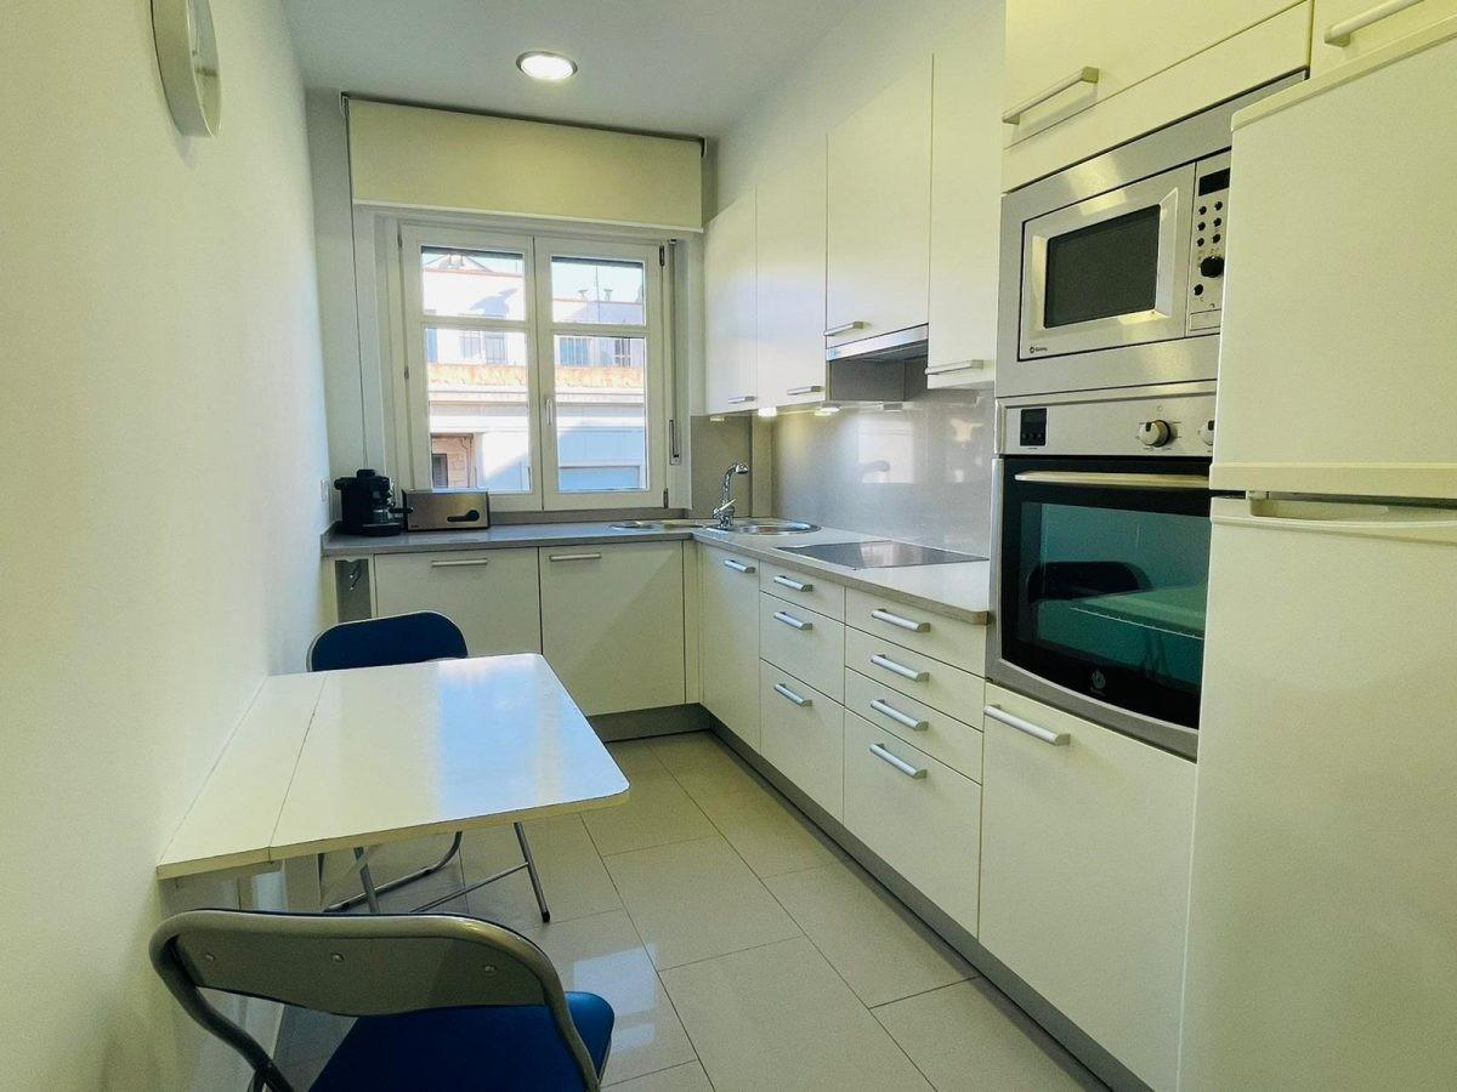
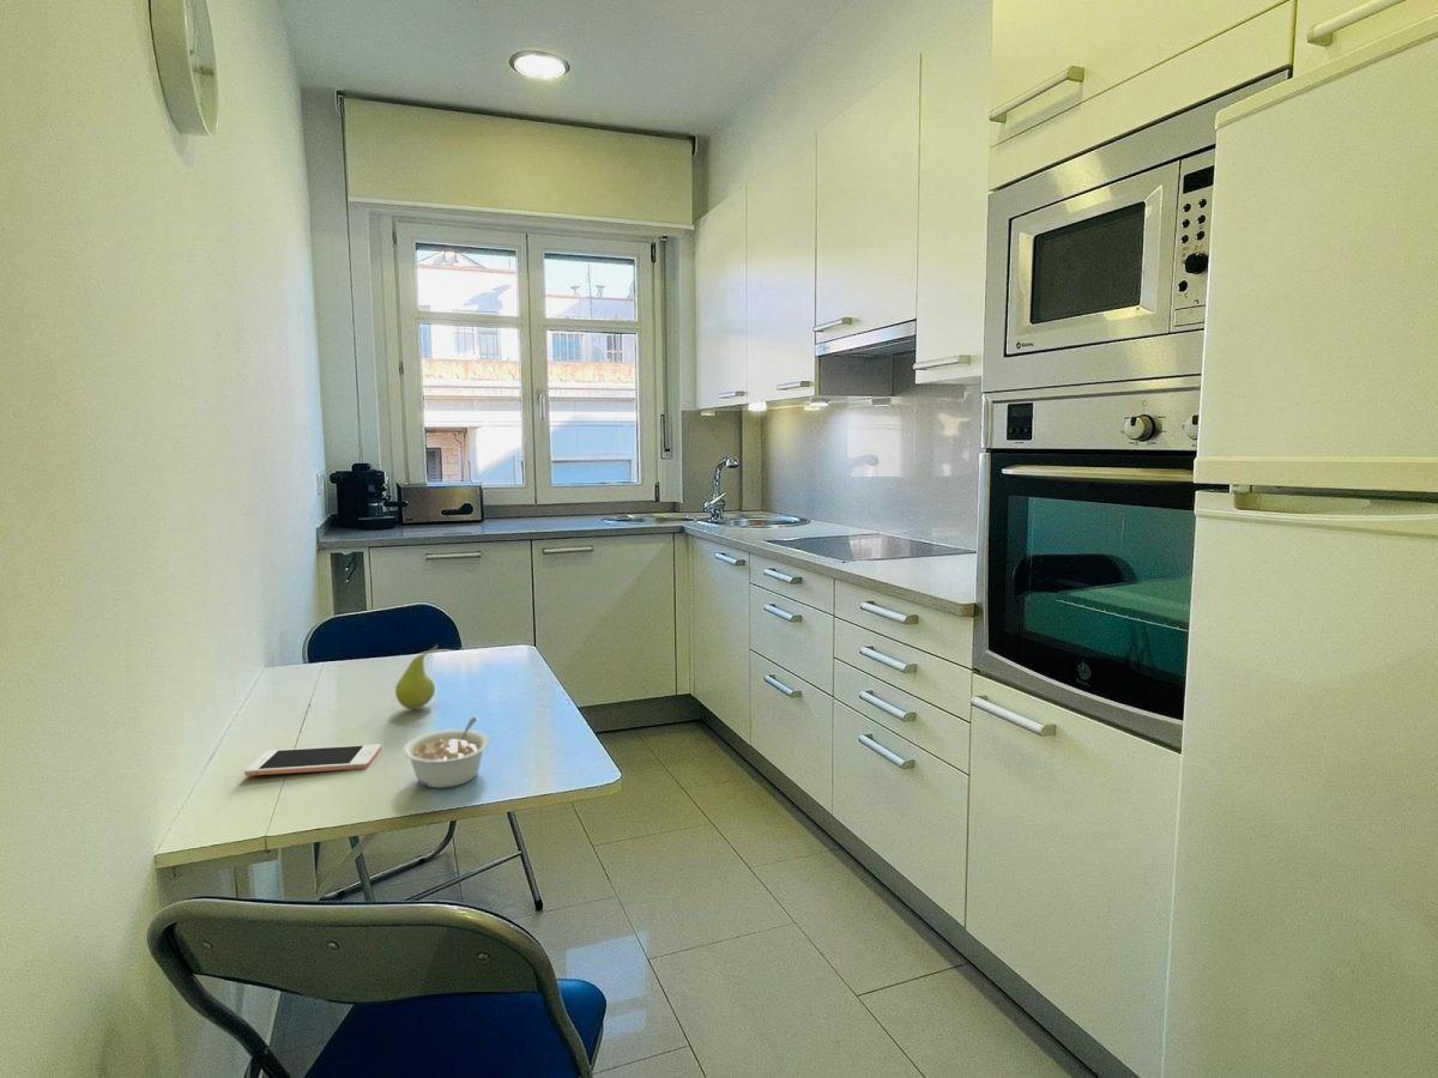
+ fruit (417, 677)
+ cell phone (315, 759)
+ legume (446, 755)
